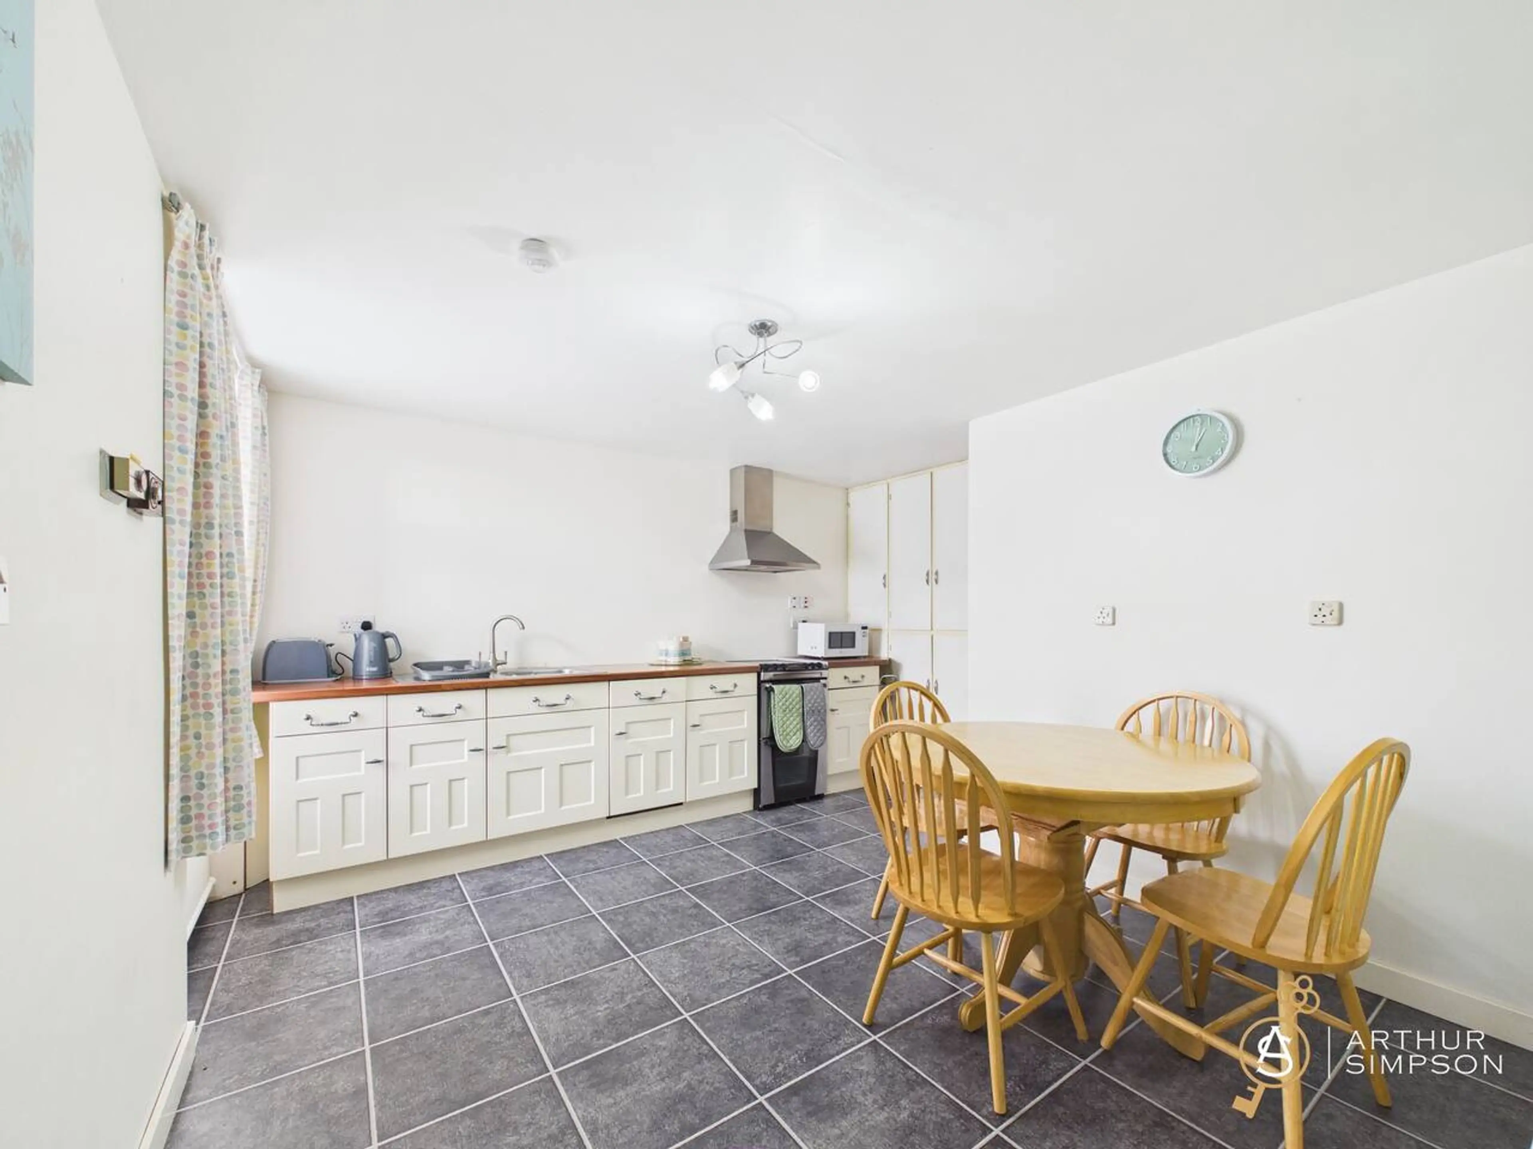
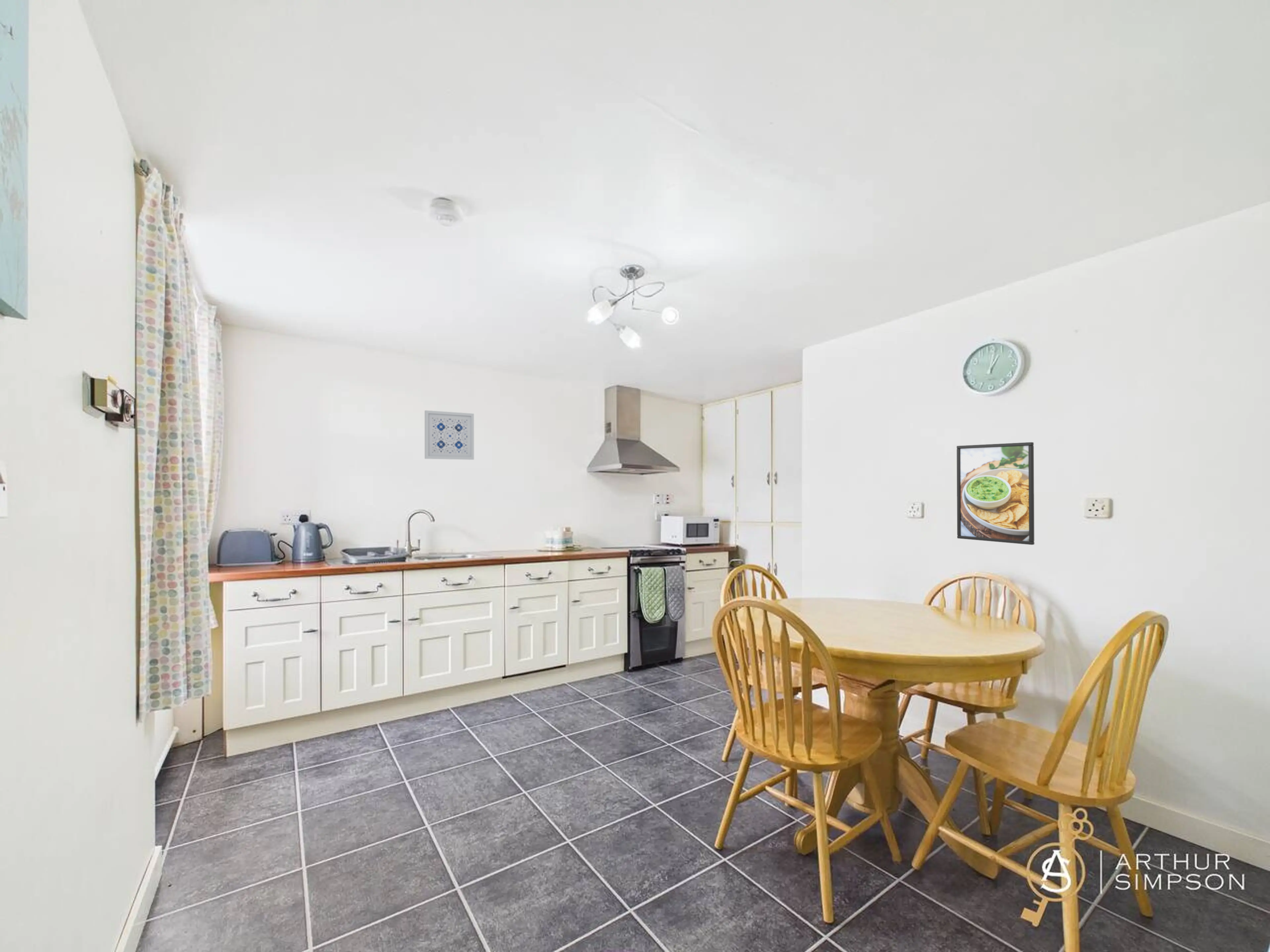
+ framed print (994, 493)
+ wall art (450, 436)
